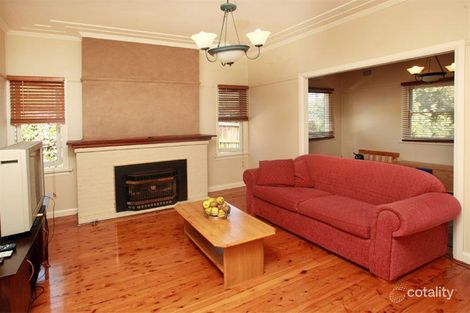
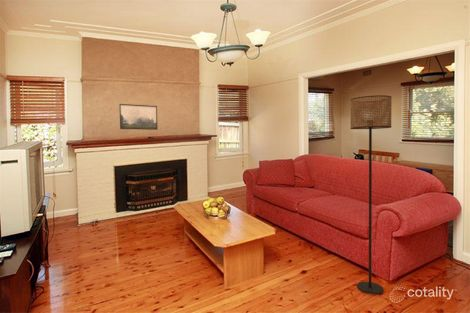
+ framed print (139, 117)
+ floor lamp (370, 194)
